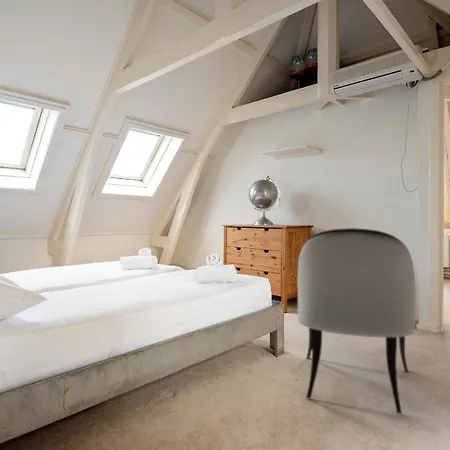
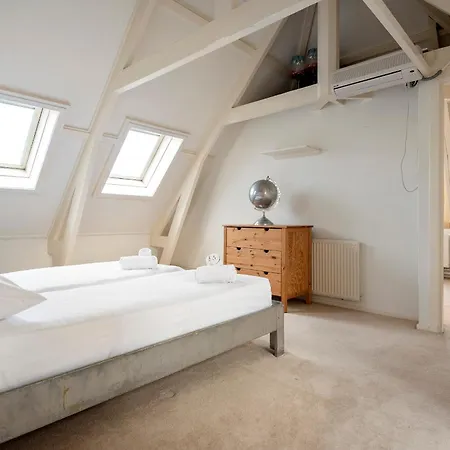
- armchair (353, 305)
